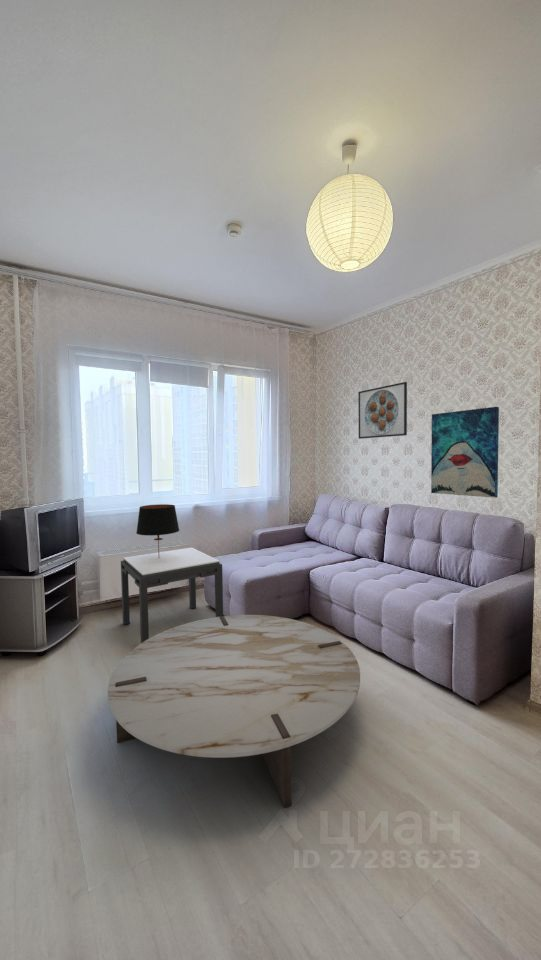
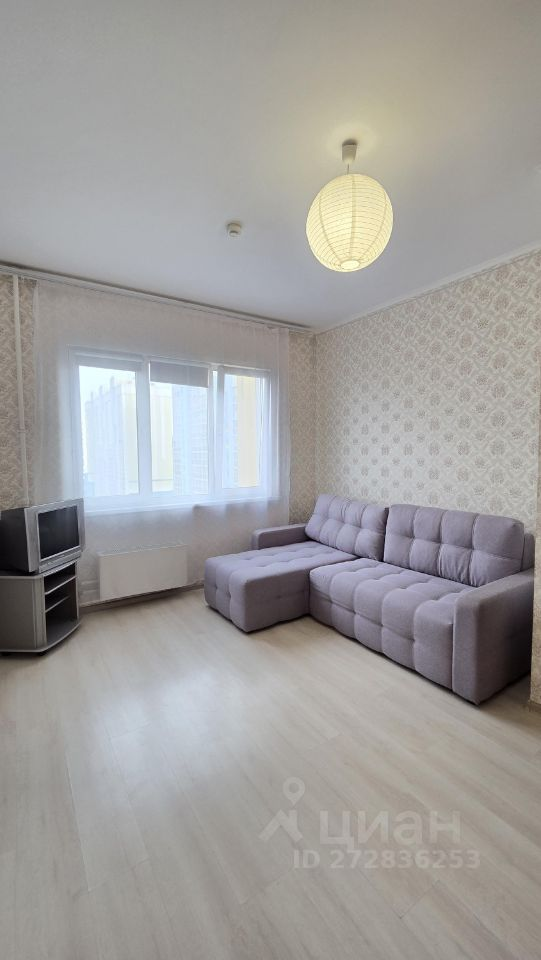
- wall art (462, 453)
- table lamp (158, 532)
- coffee table (237, 686)
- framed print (381, 412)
- side table (167, 583)
